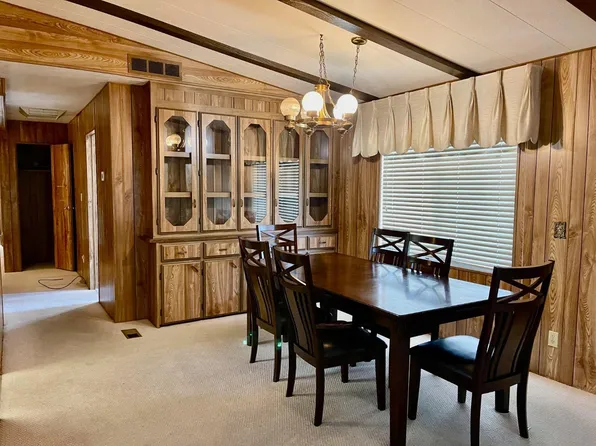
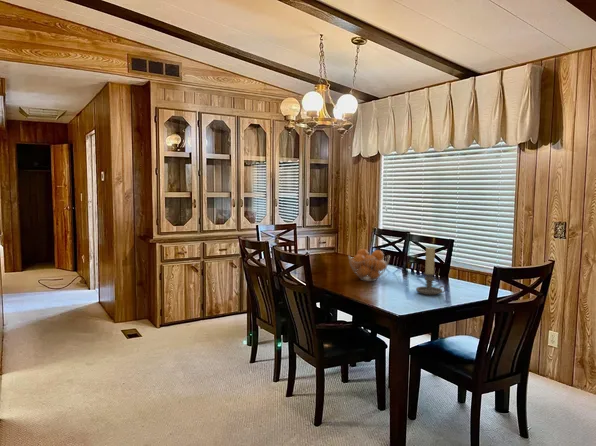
+ candle holder (432, 270)
+ fruit basket (368, 264)
